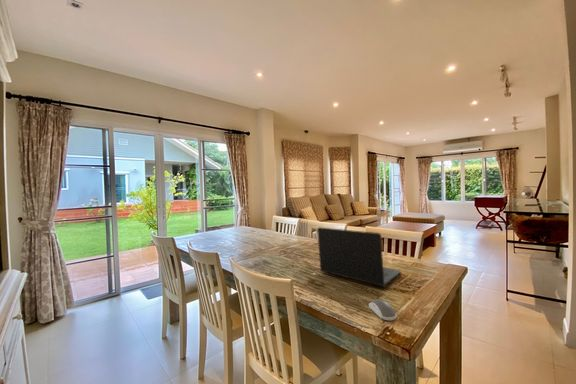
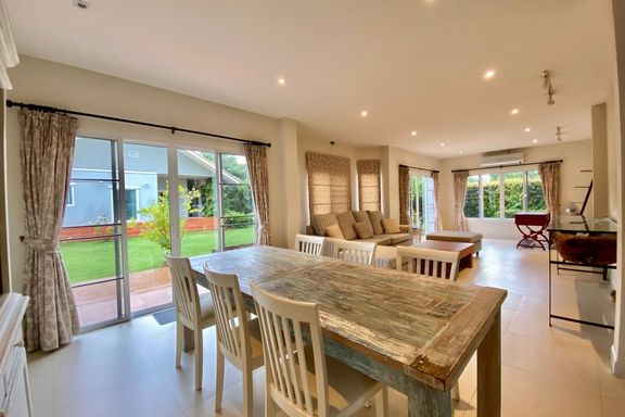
- laptop (358, 250)
- computer mouse (382, 306)
